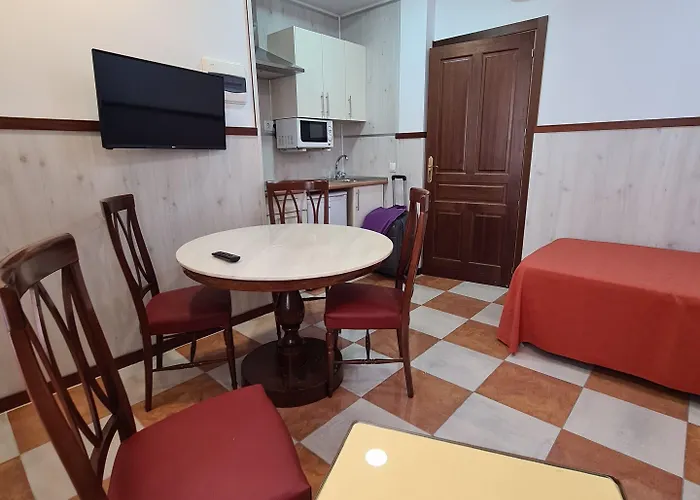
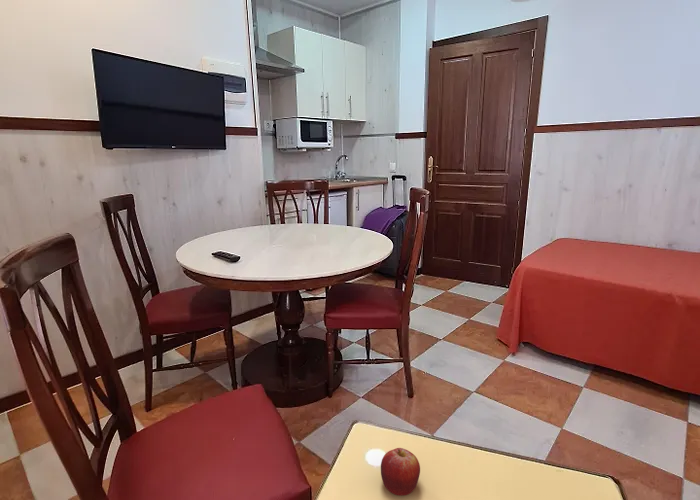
+ fruit (399, 470)
